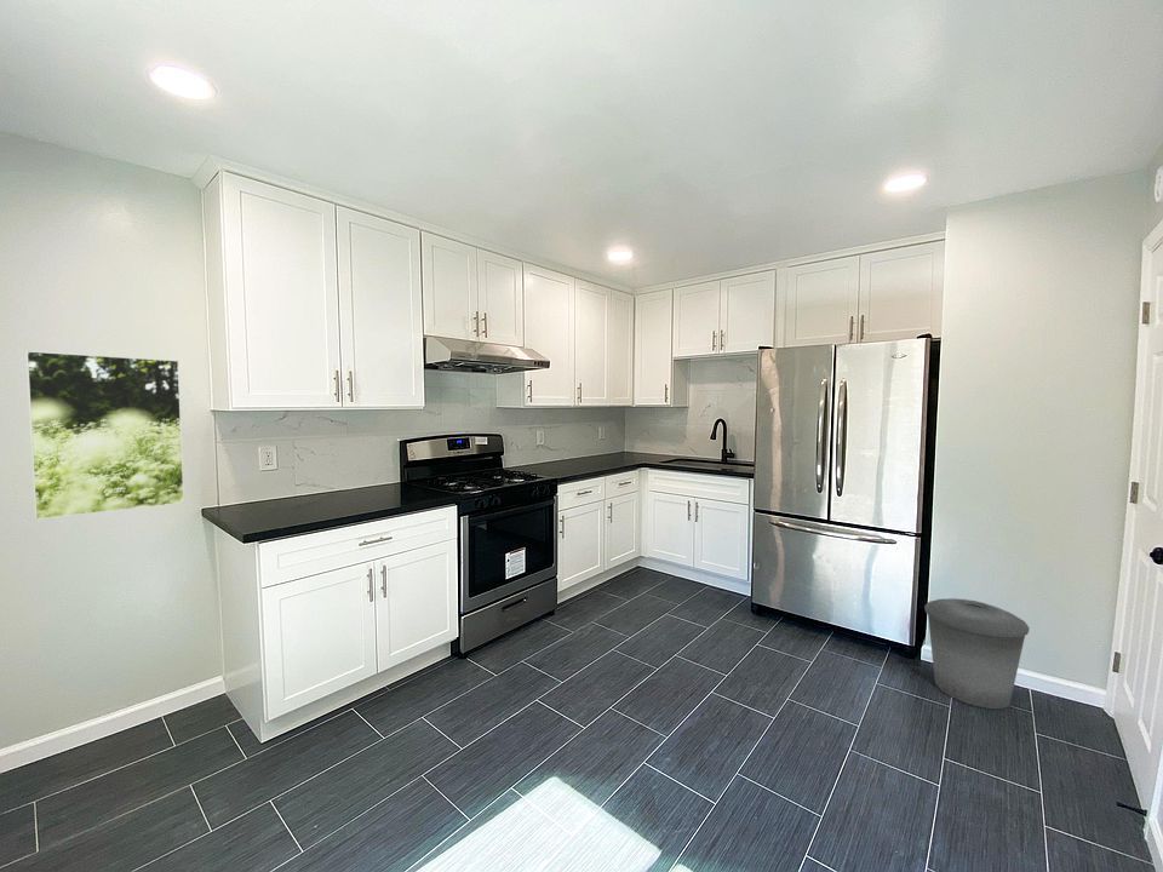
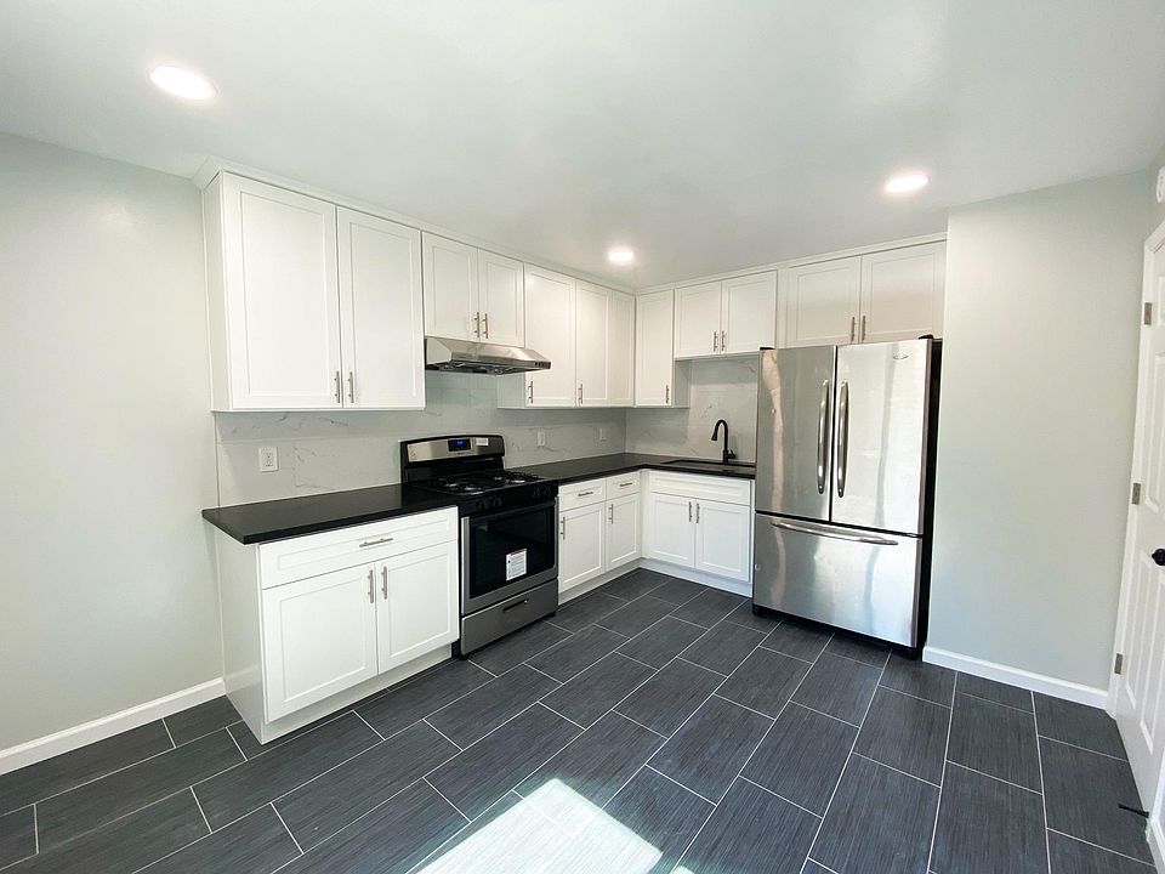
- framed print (111, 434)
- trash can (973, 647)
